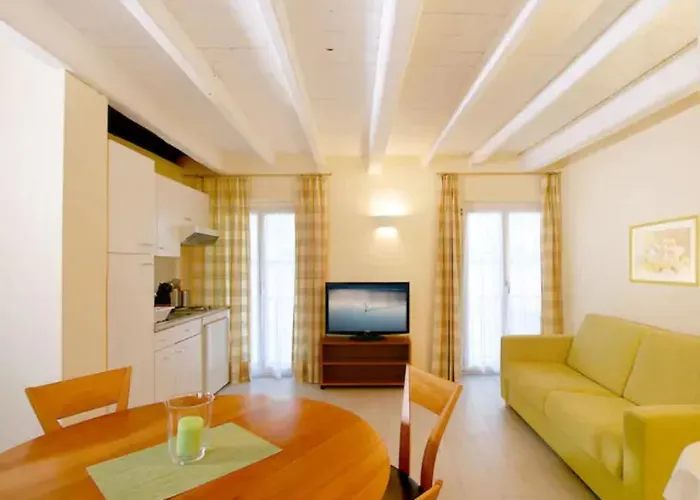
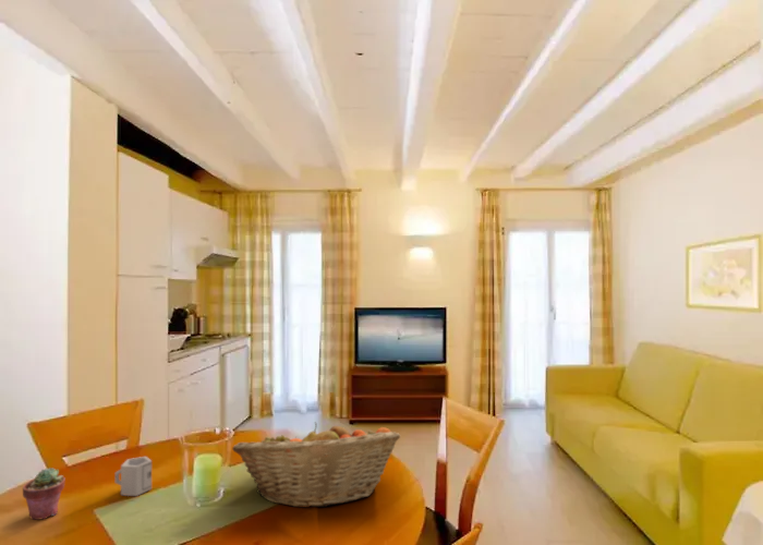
+ fruit basket (318, 453)
+ potted succulent (44, 491)
+ cup (133, 475)
